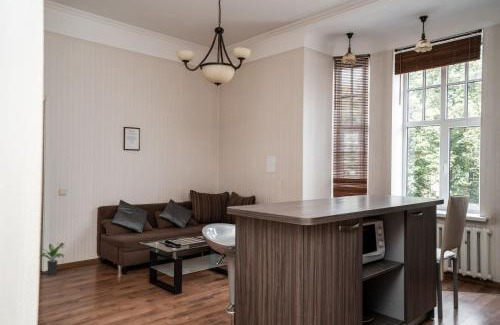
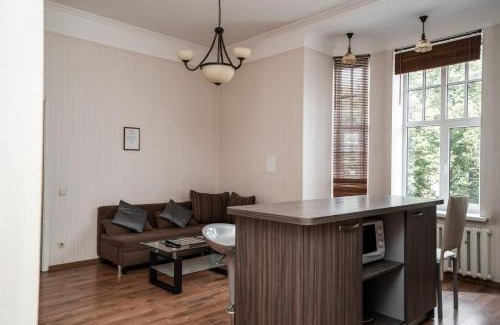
- potted plant (52, 259)
